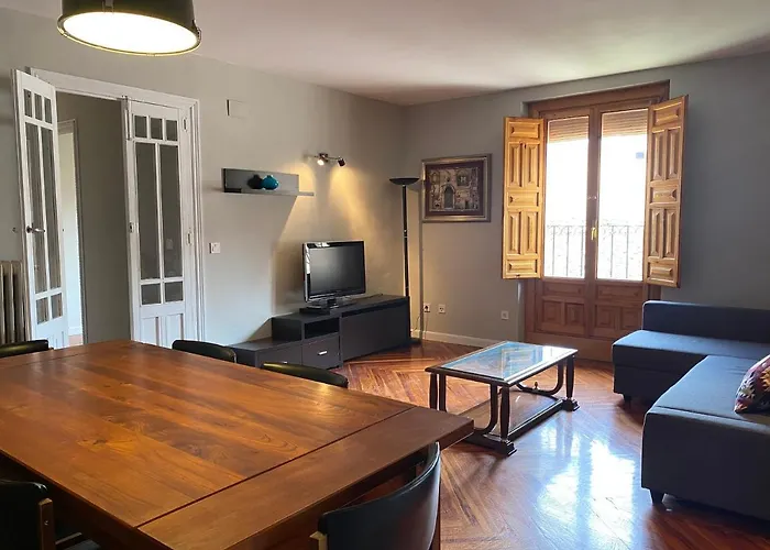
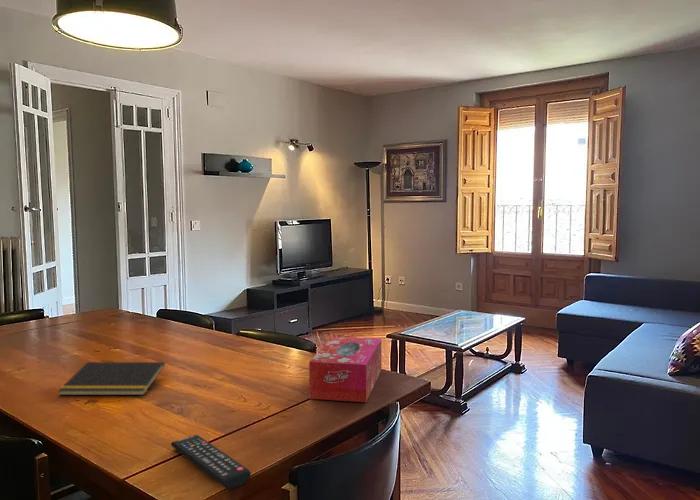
+ tissue box (348, 366)
+ remote control (208, 459)
+ notepad (114, 377)
